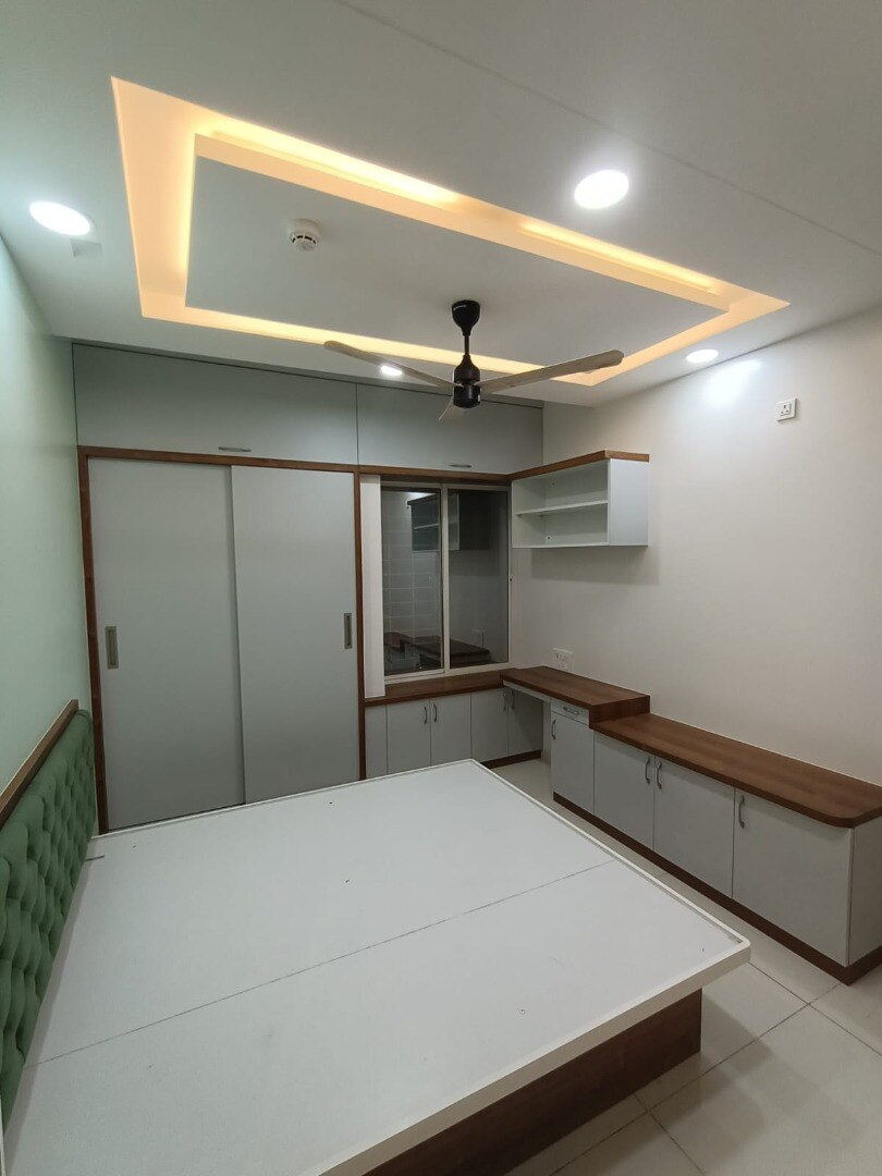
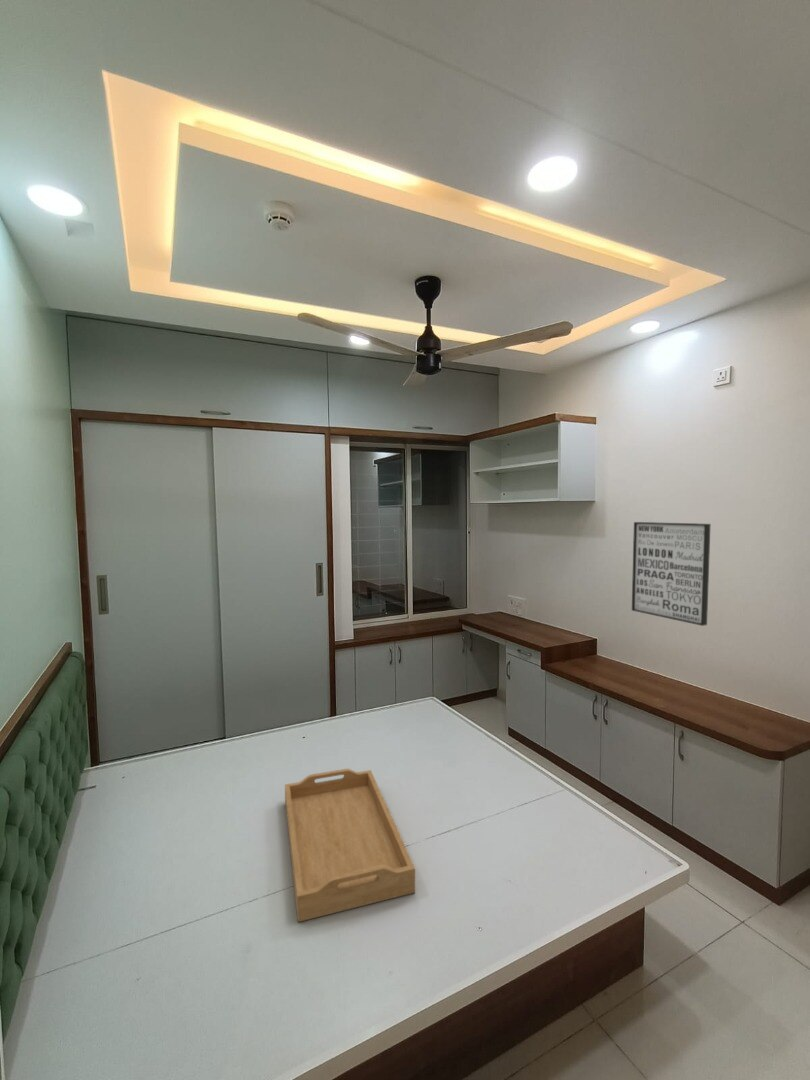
+ serving tray (341, 828)
+ wall art (668, 570)
